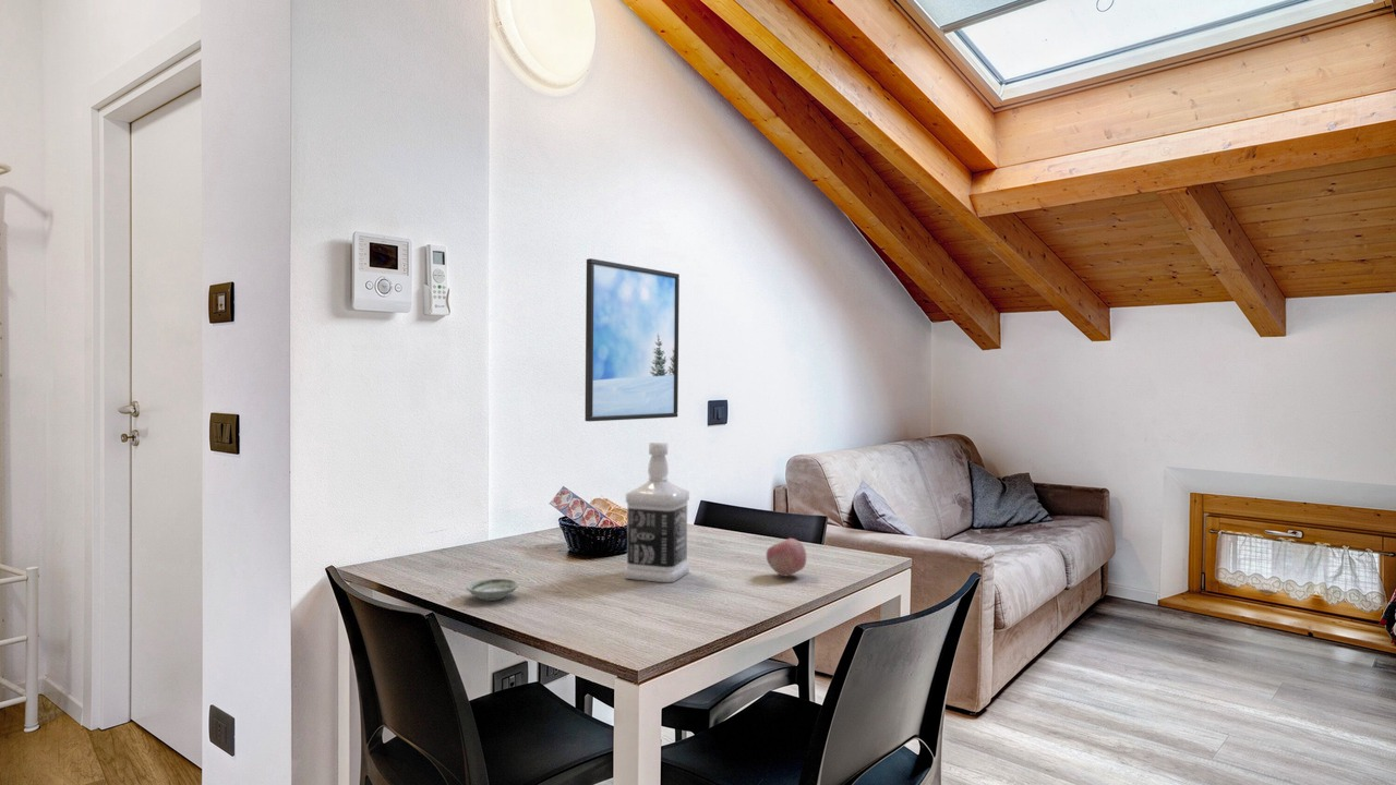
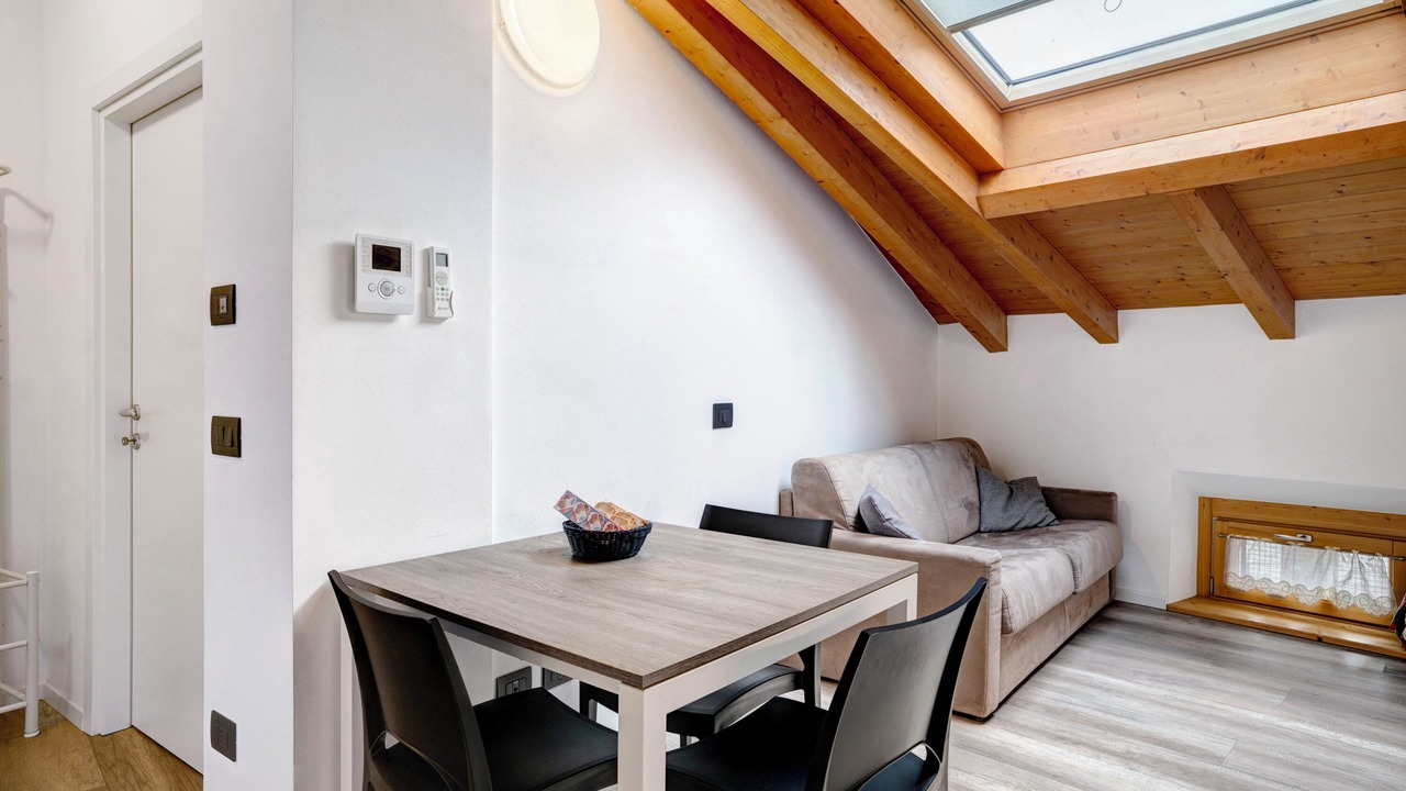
- bottle (658, 508)
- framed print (635, 342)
- saucer (492, 590)
- apple (785, 556)
